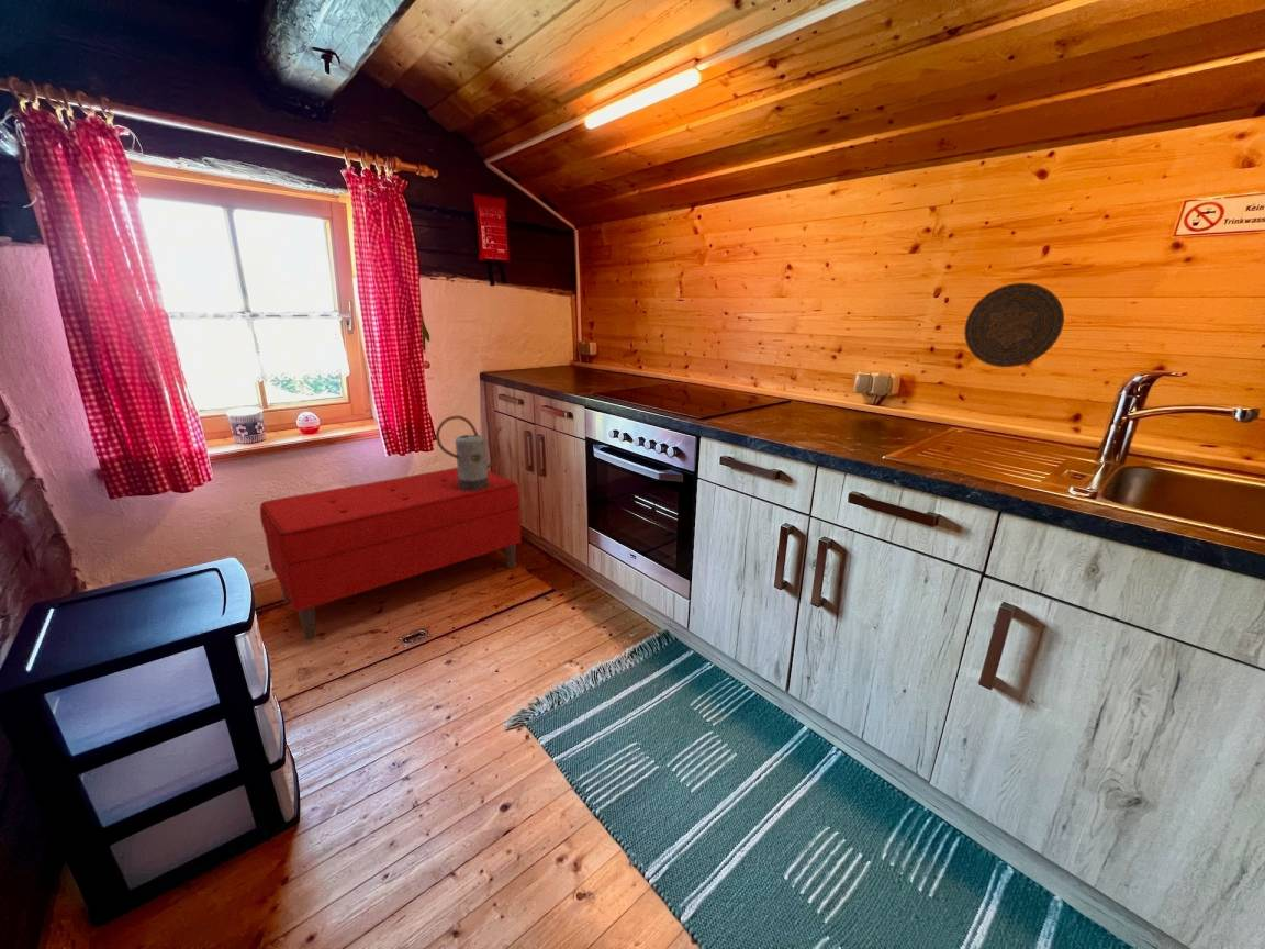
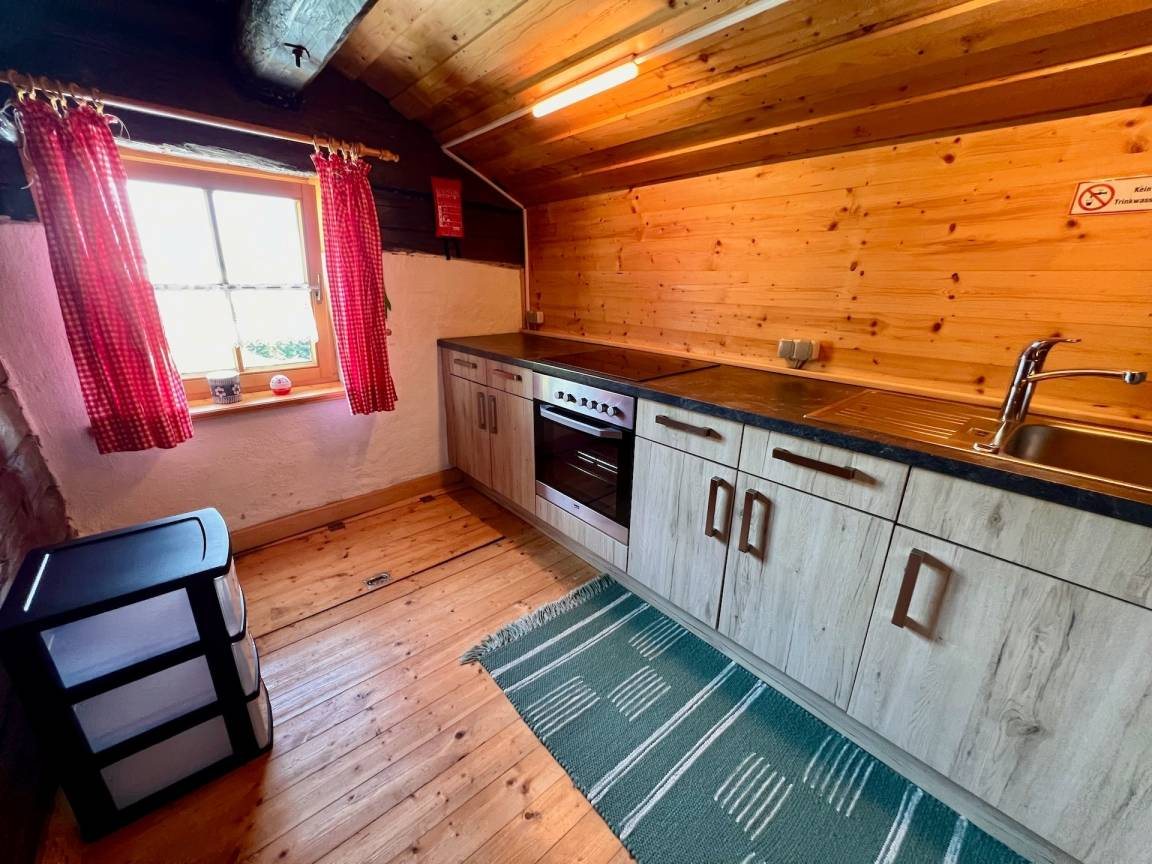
- bench (403, 538)
- decorative plate (1010, 325)
- watering can (471, 450)
